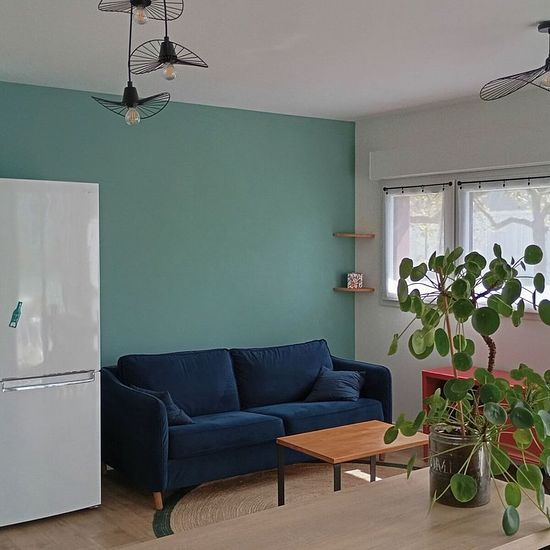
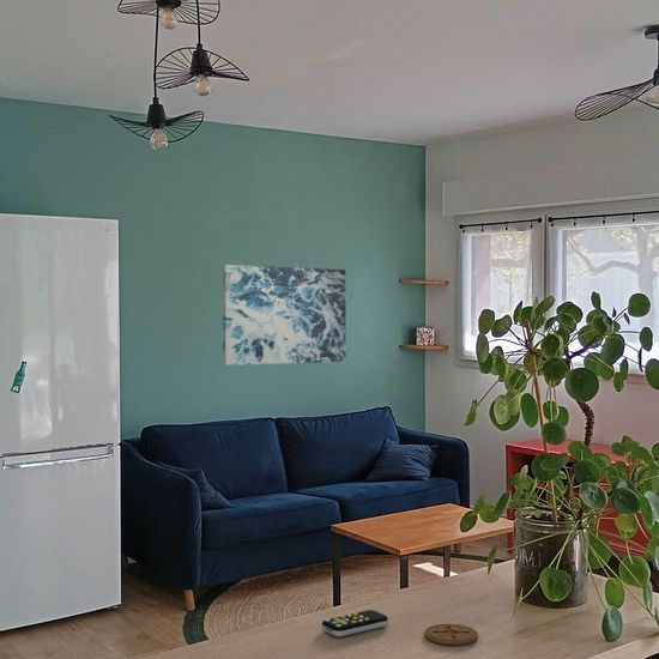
+ coaster (451, 634)
+ remote control (355, 622)
+ wall art (286, 315)
